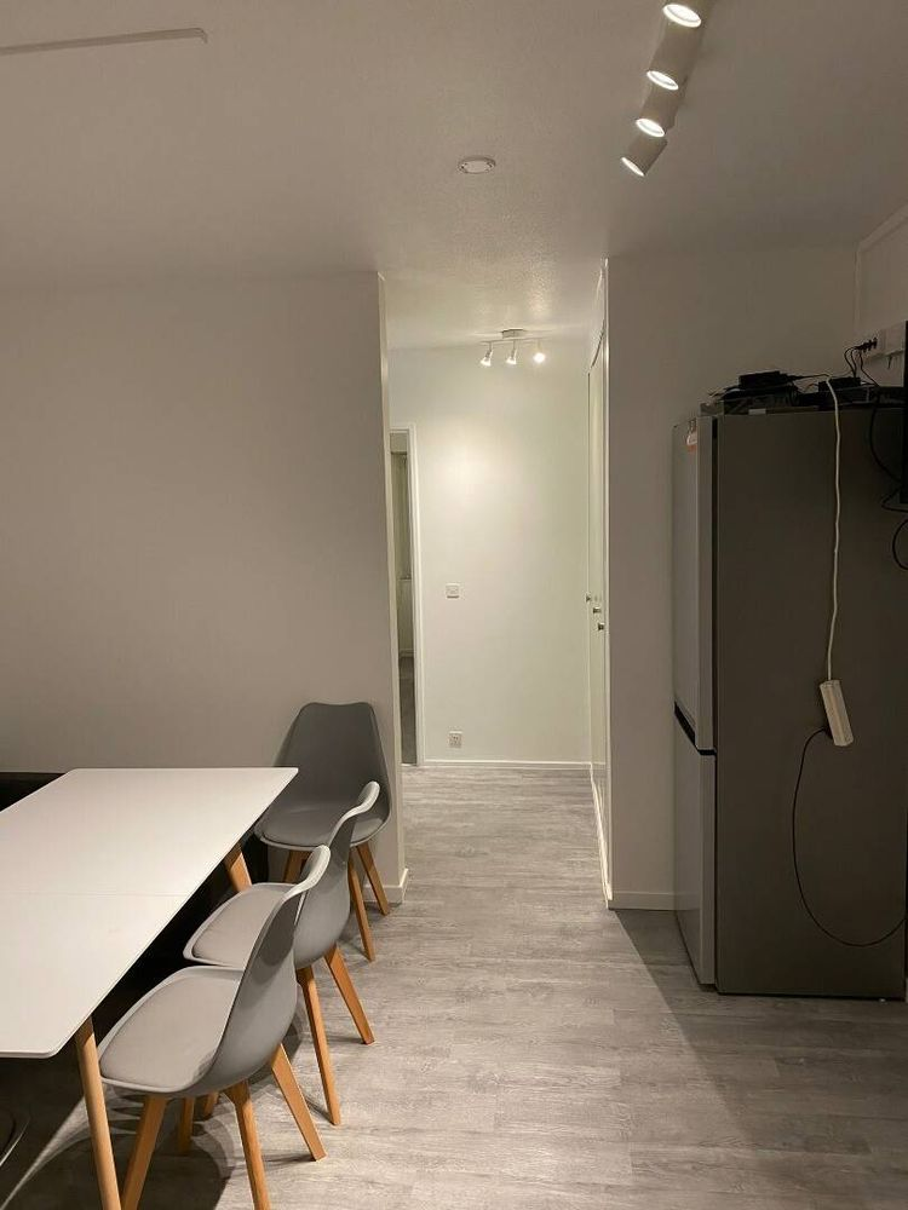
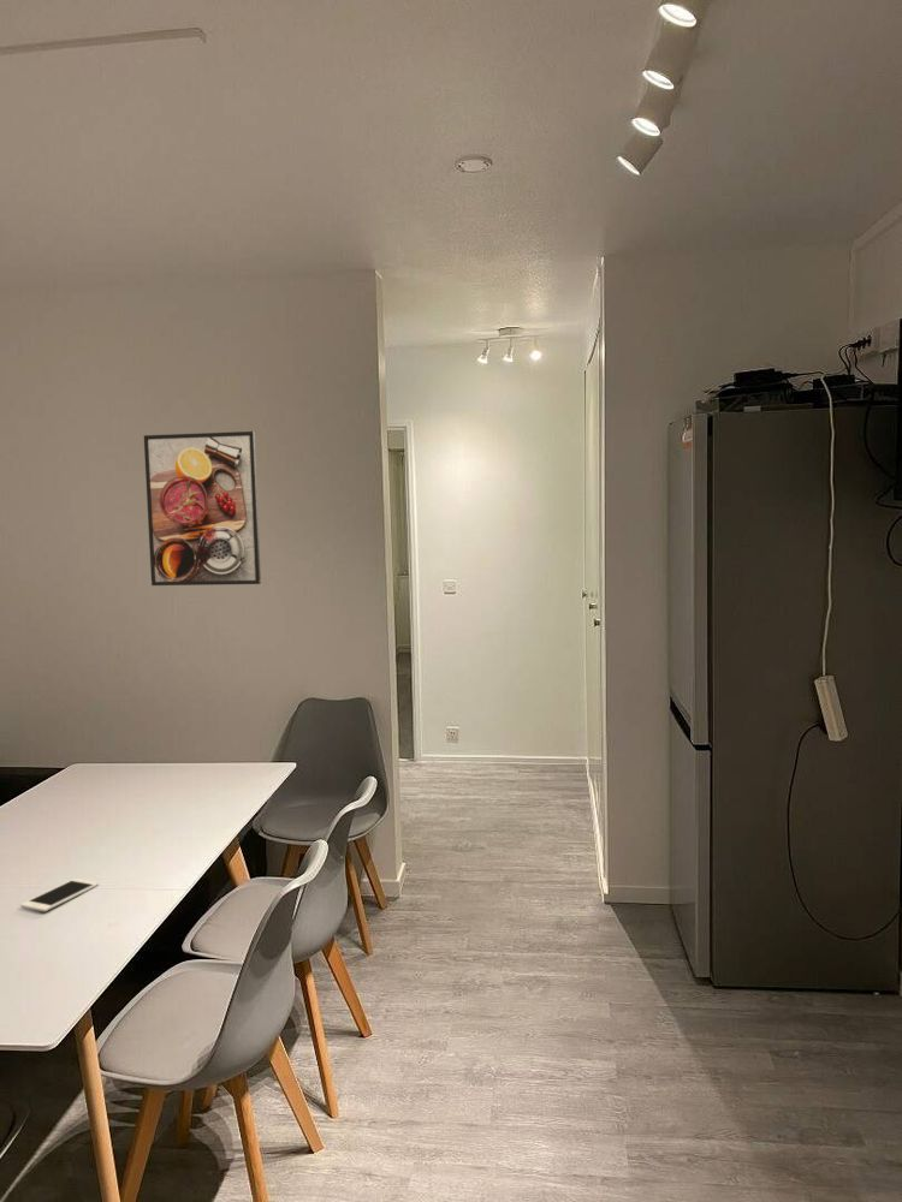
+ cell phone (60, 894)
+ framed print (202, 510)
